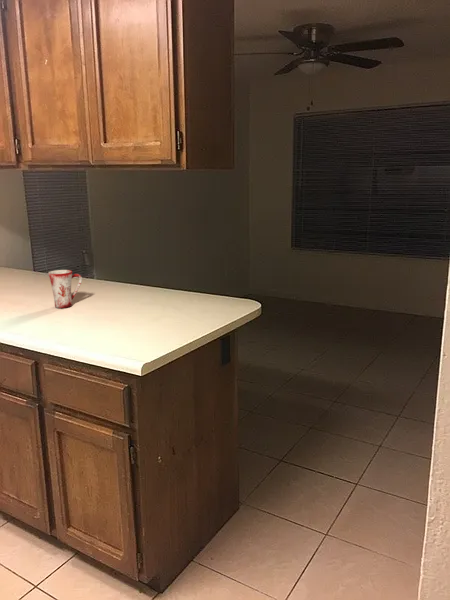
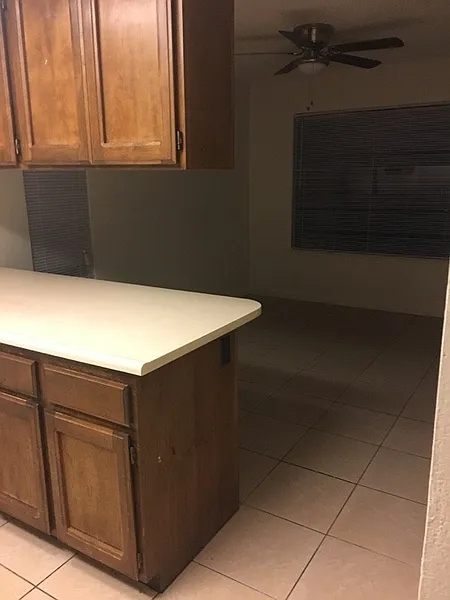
- mug (66, 288)
